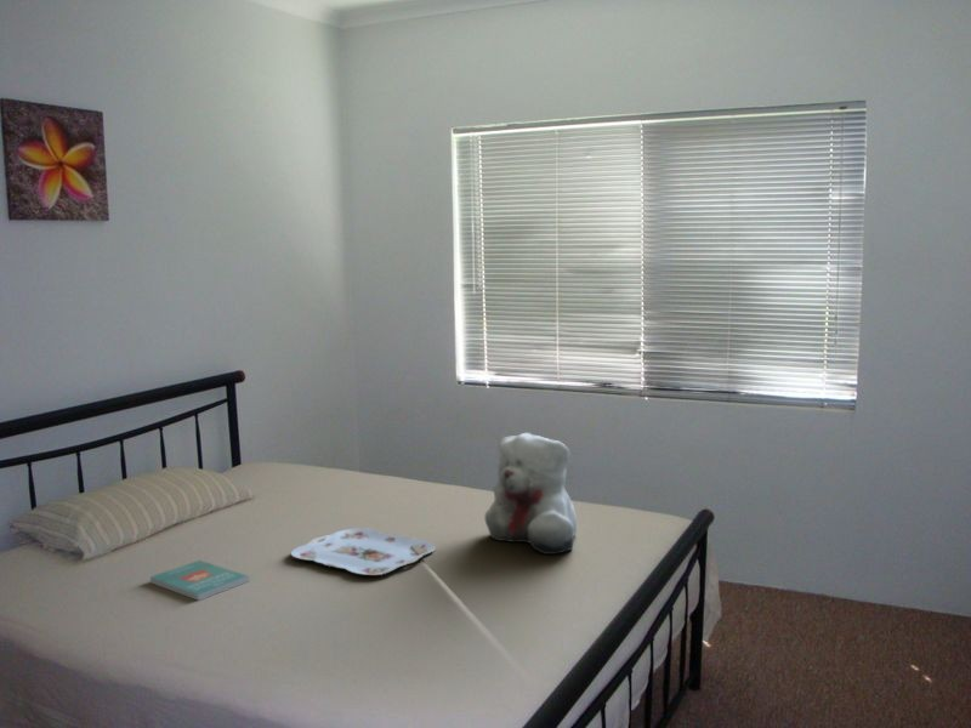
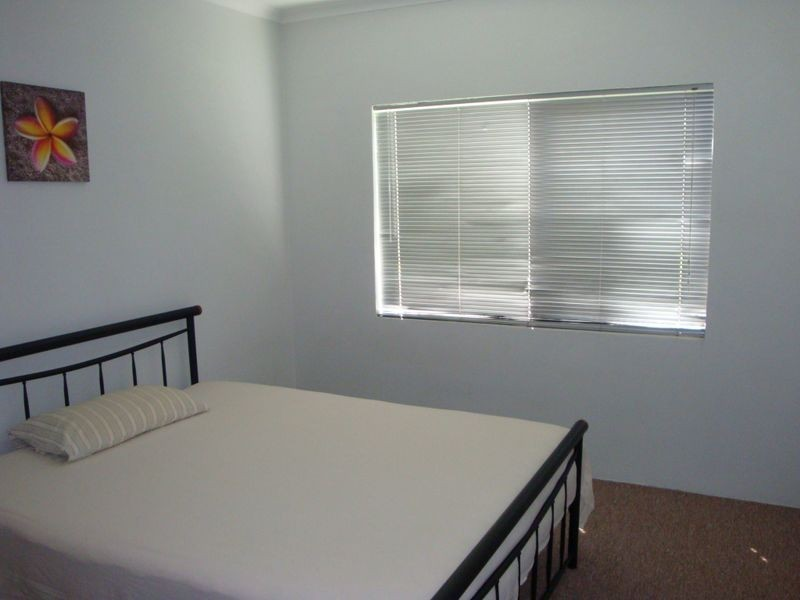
- serving tray (363, 551)
- teddy bear (534, 487)
- book (199, 579)
